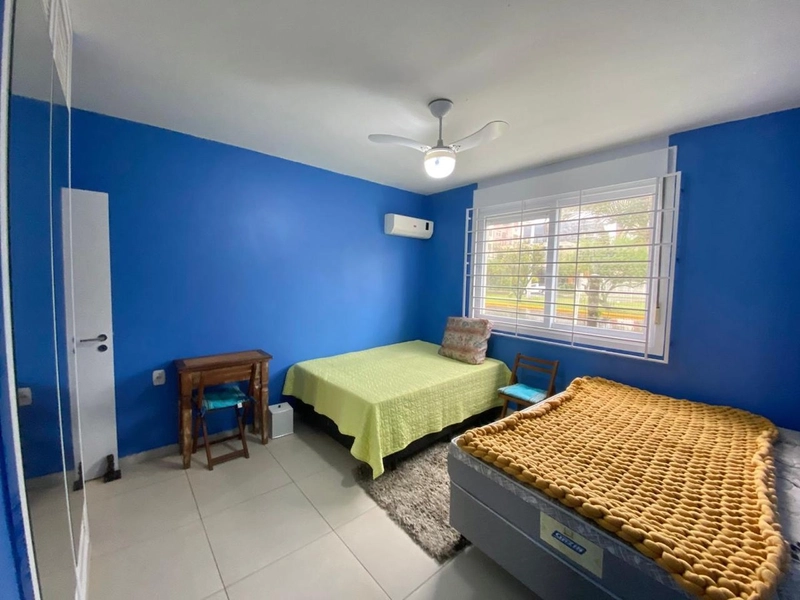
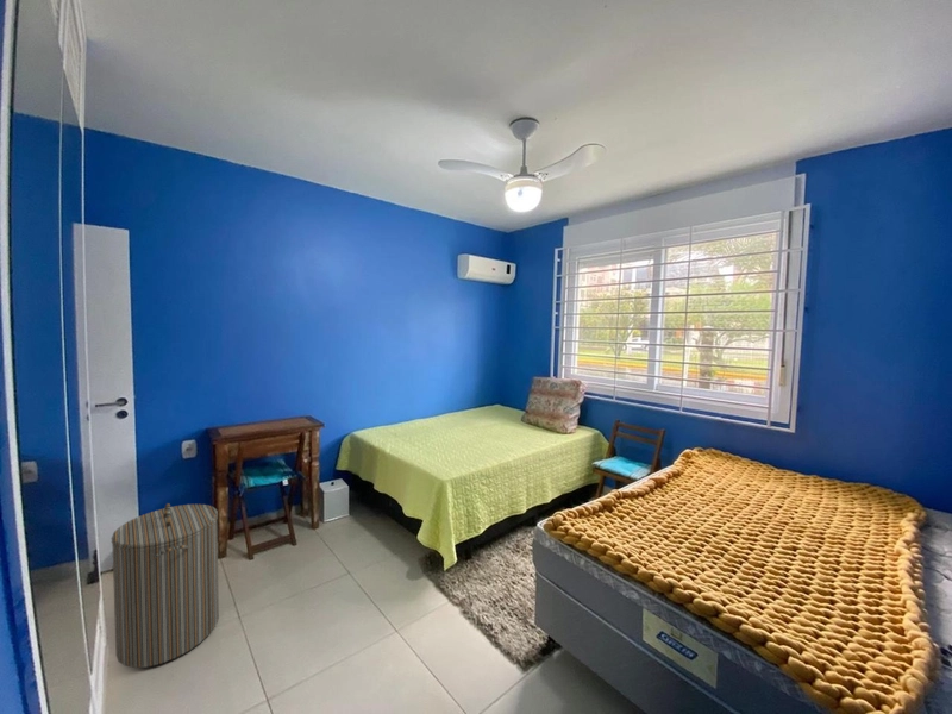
+ laundry hamper (169, 569)
